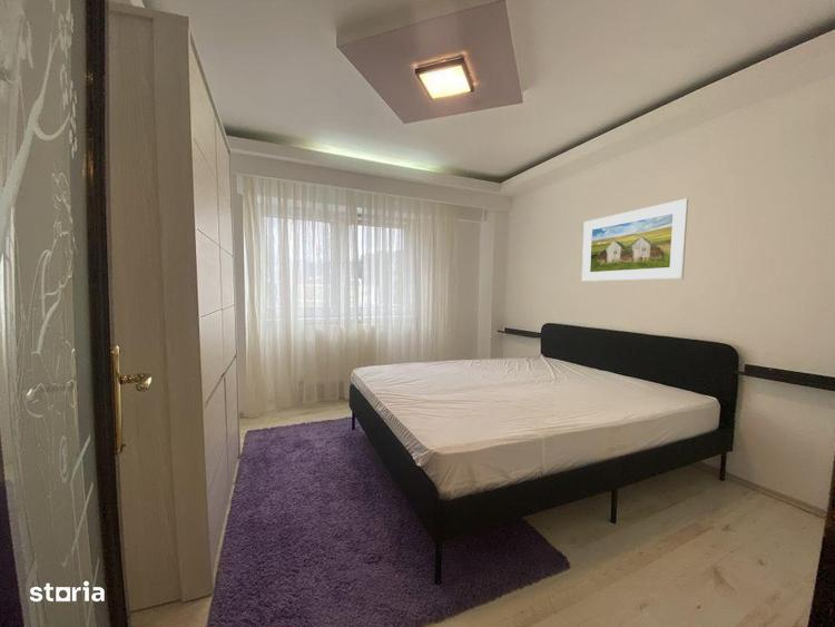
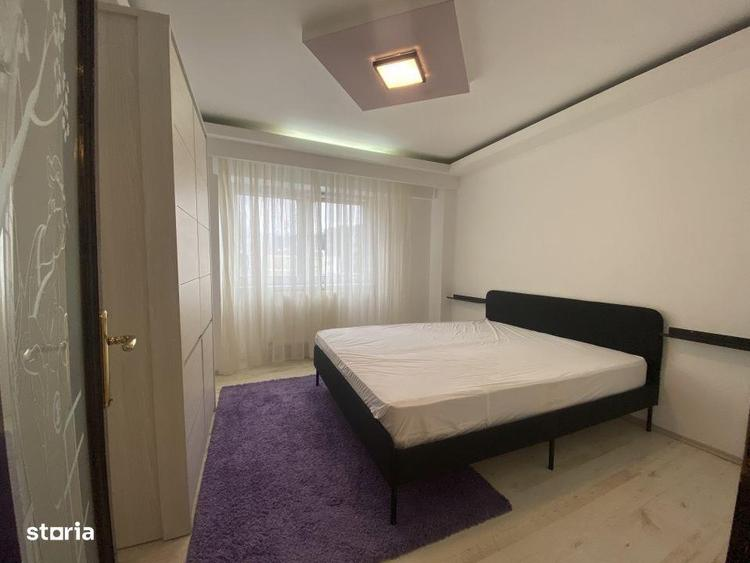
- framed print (627, 246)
